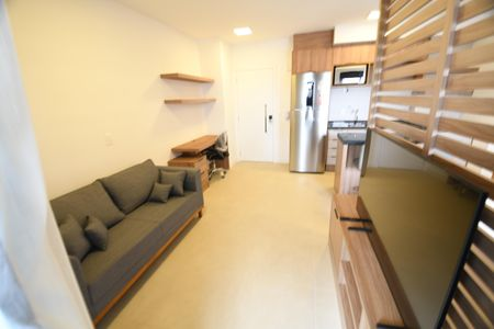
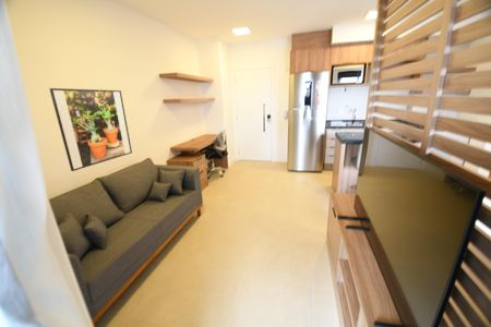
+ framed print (98, 126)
